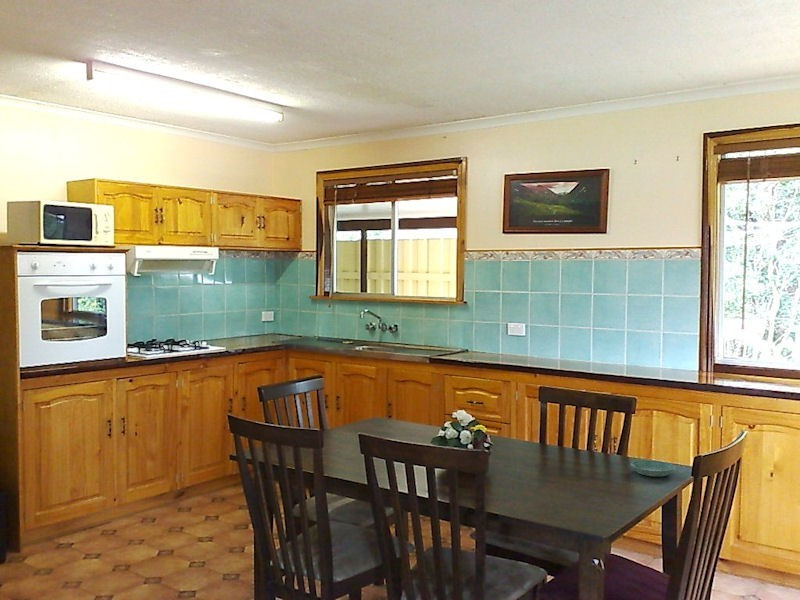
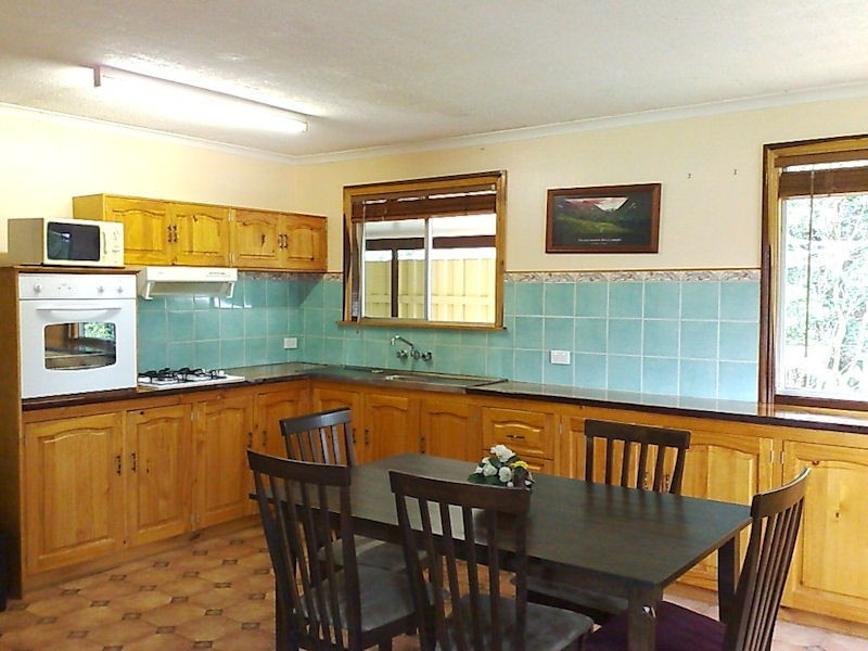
- saucer (652, 469)
